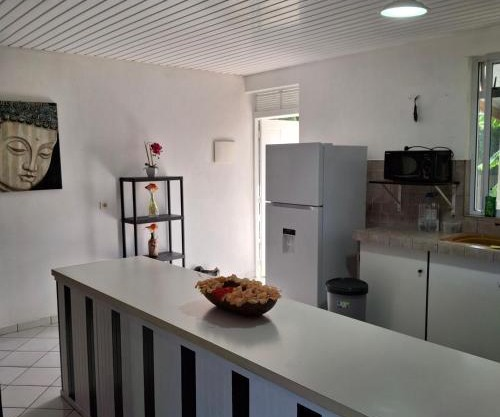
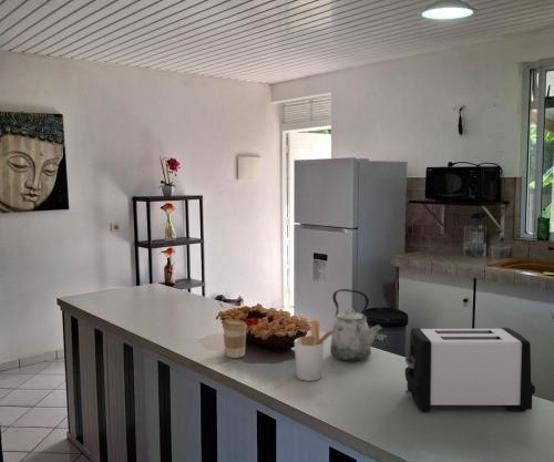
+ coffee cup (235, 337)
+ utensil holder (316, 350)
+ toaster (465, 368)
+ kettle (357, 325)
